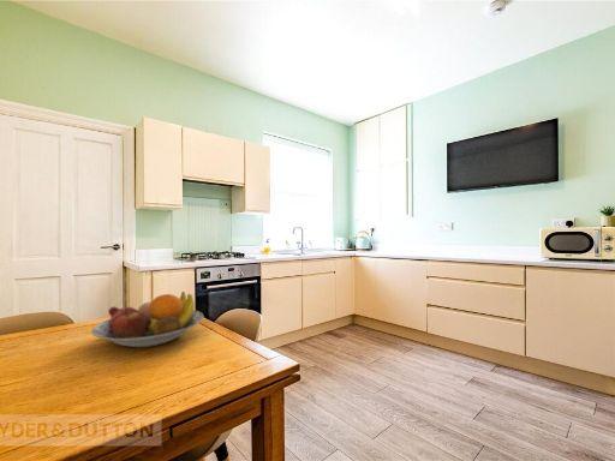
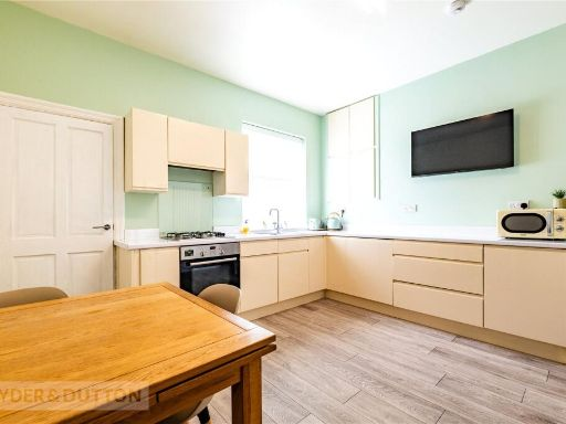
- fruit bowl (151, 317)
